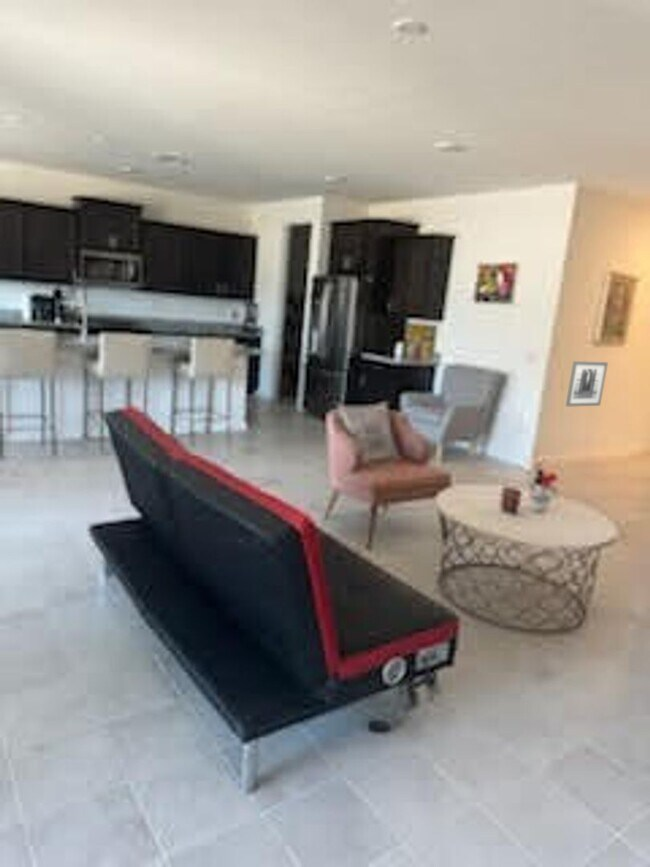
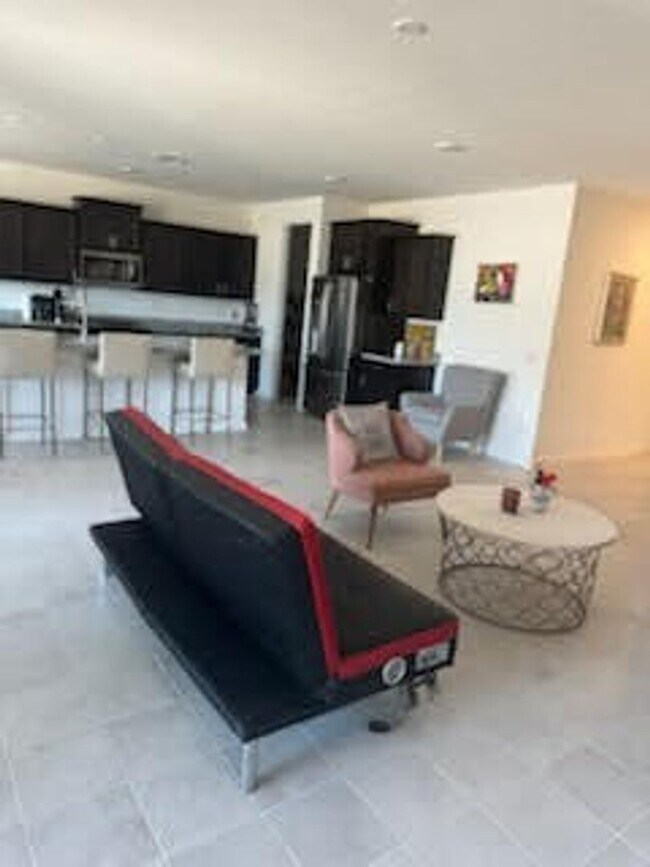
- wall art (587, 383)
